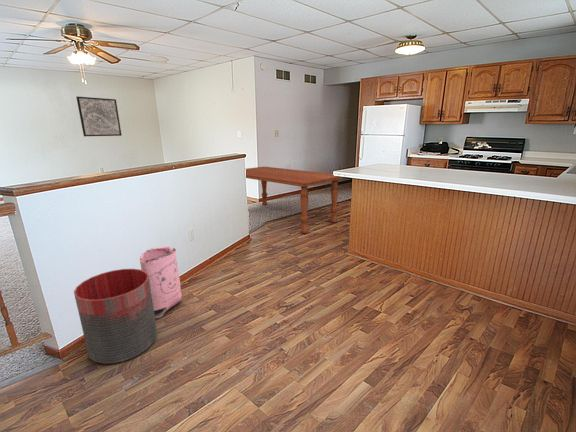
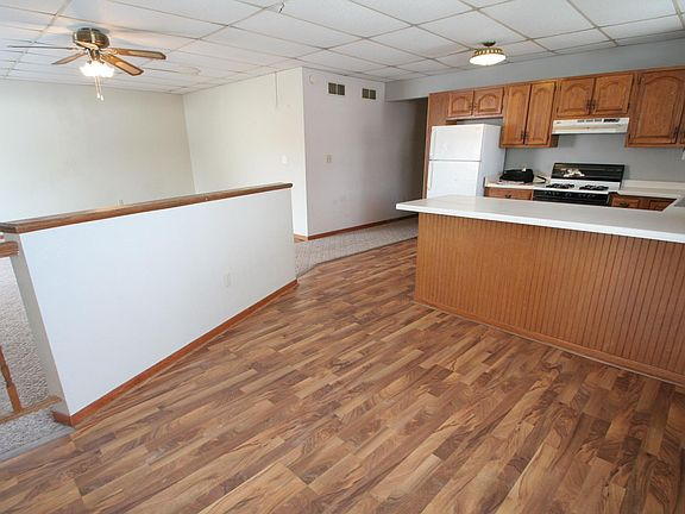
- bag (161, 280)
- dining table (281, 183)
- trash can (119, 313)
- wall art (100, 117)
